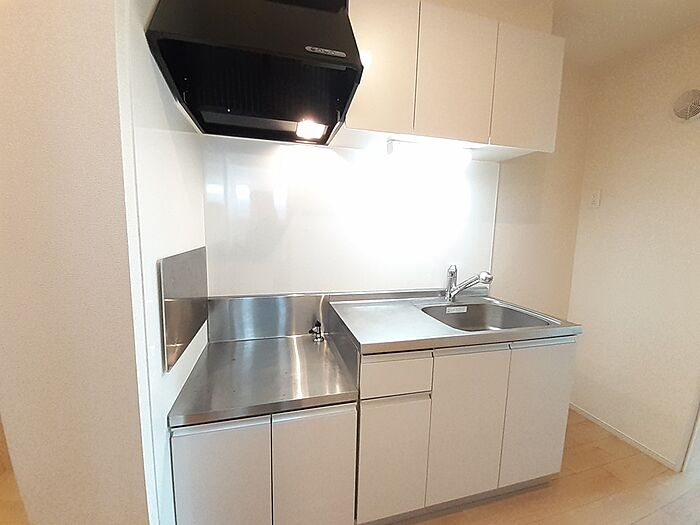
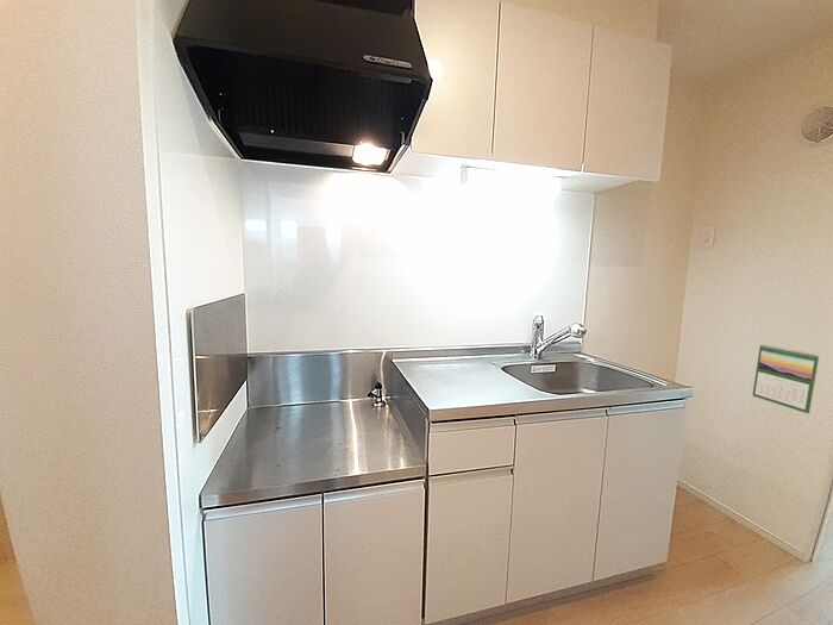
+ calendar (783, 376)
